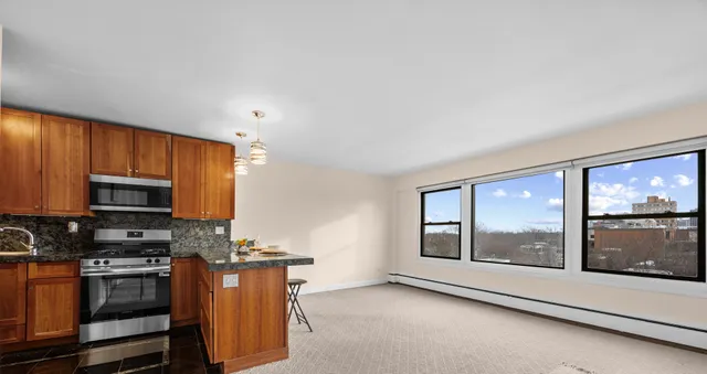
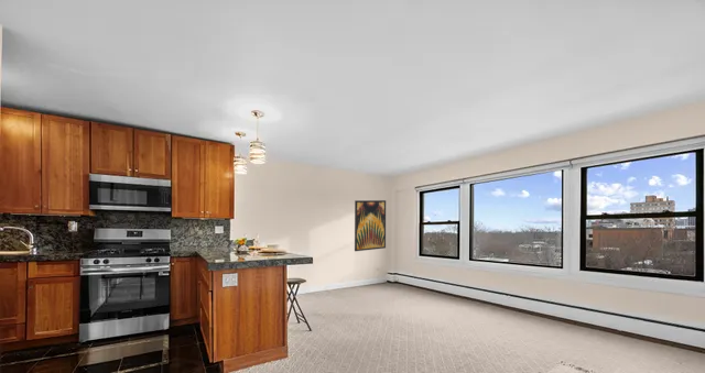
+ wall art (370, 224)
